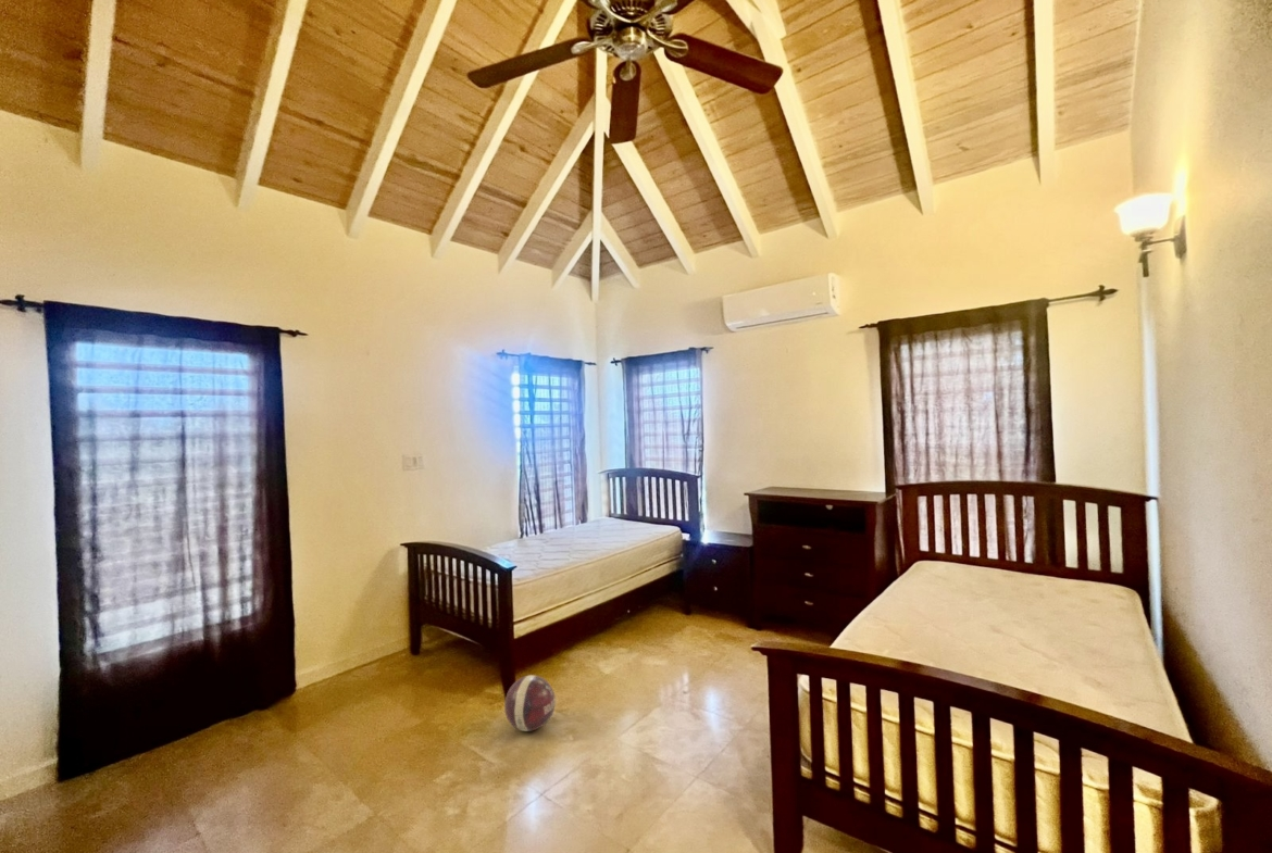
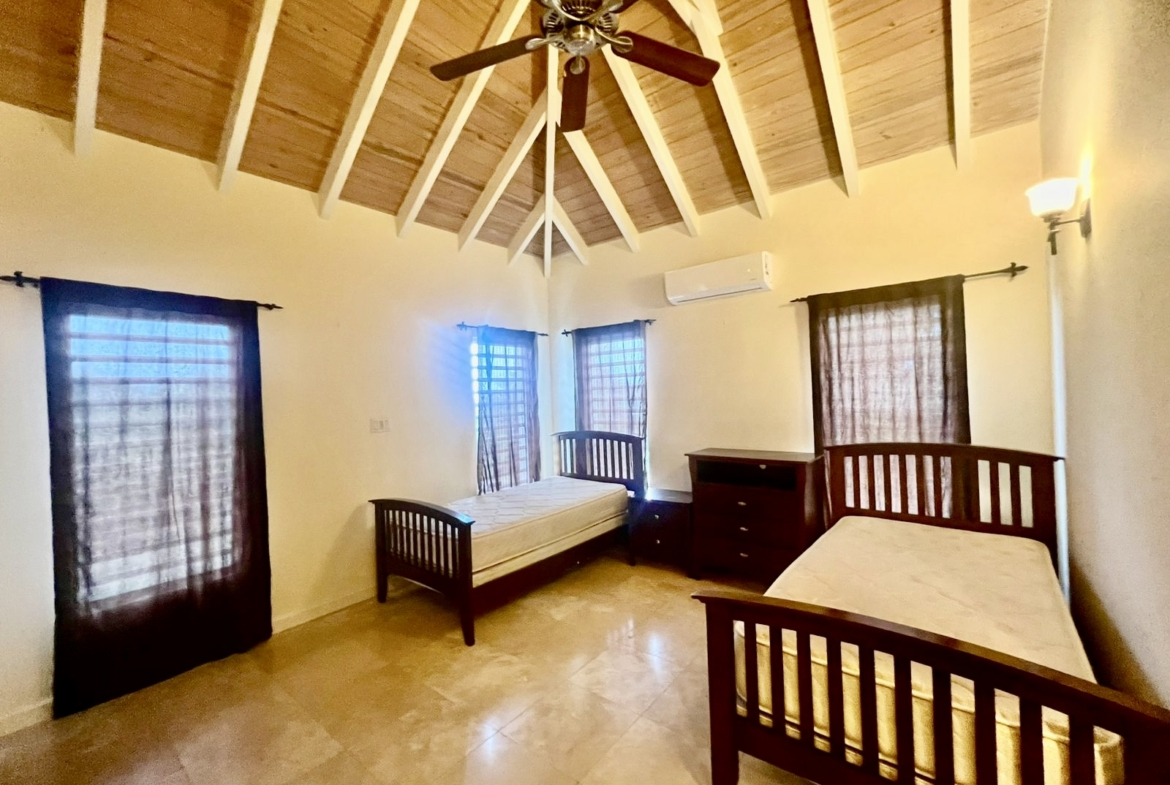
- ball (529, 702)
